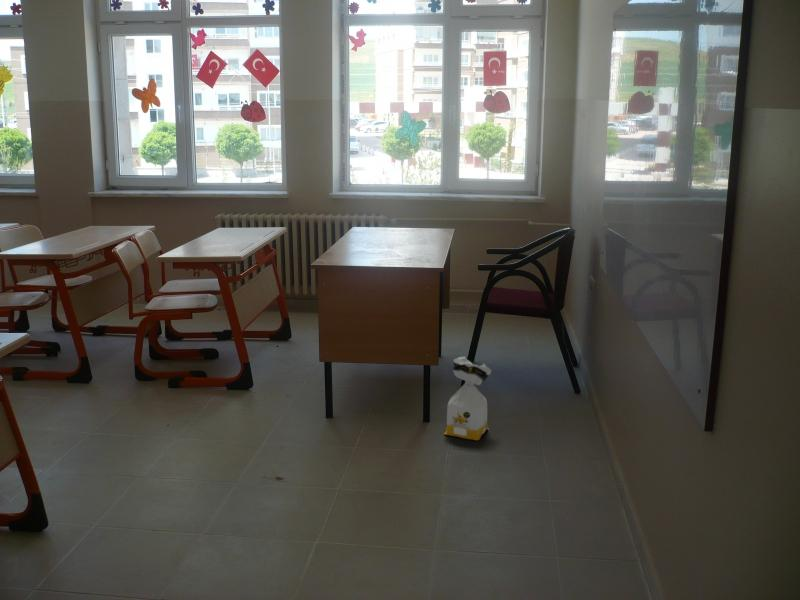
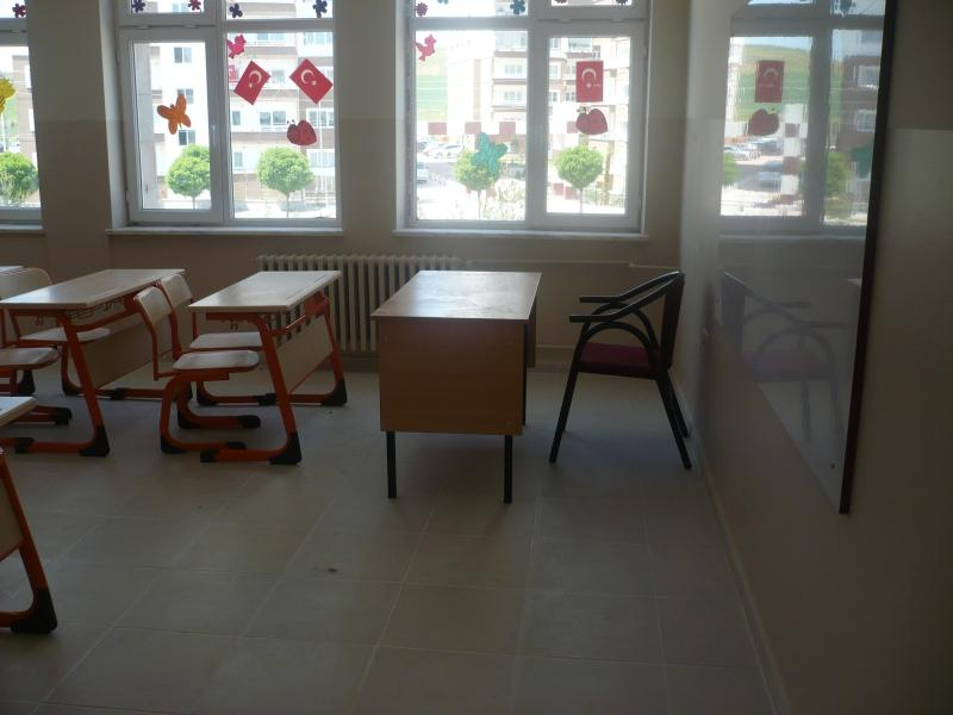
- bag (467, 395)
